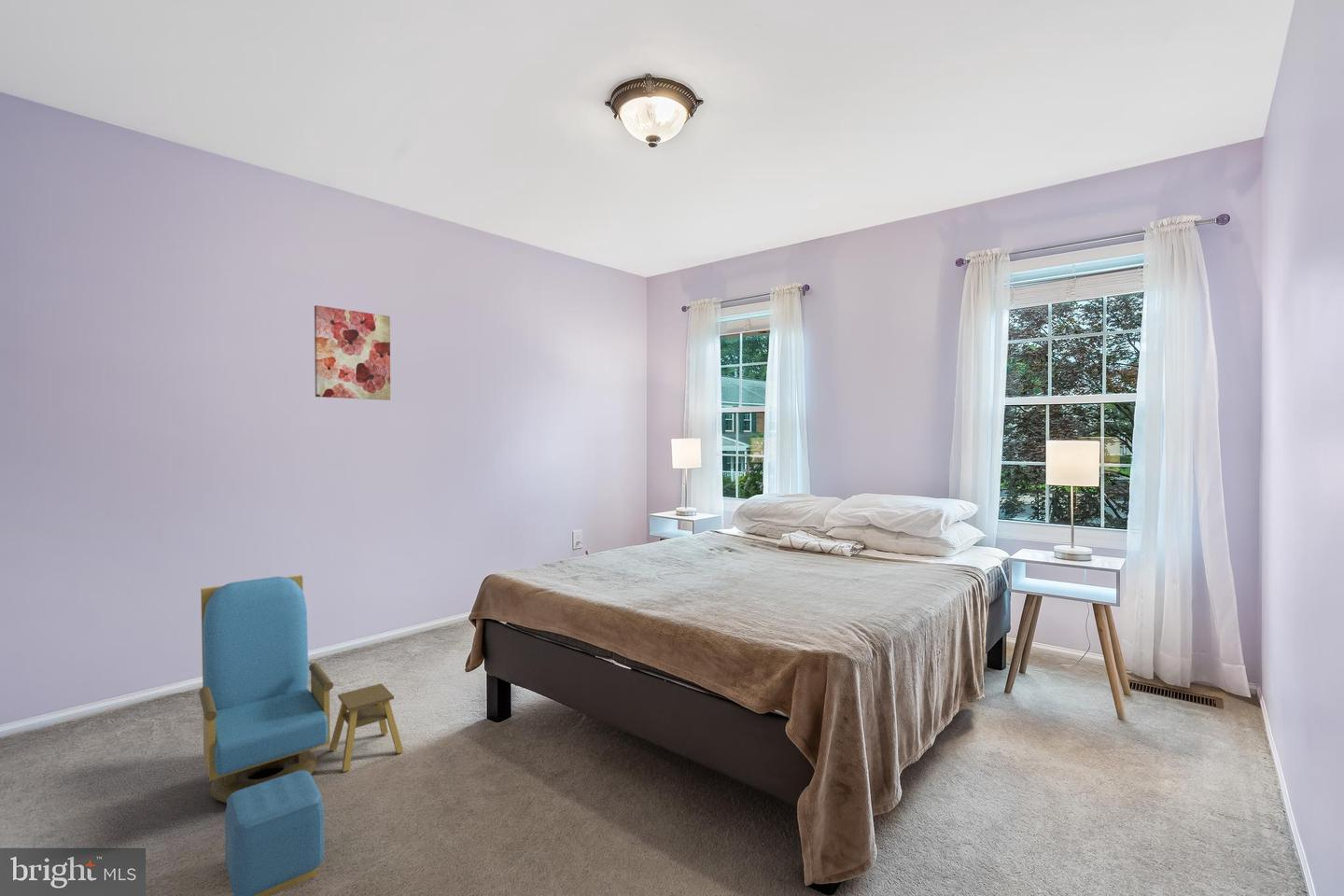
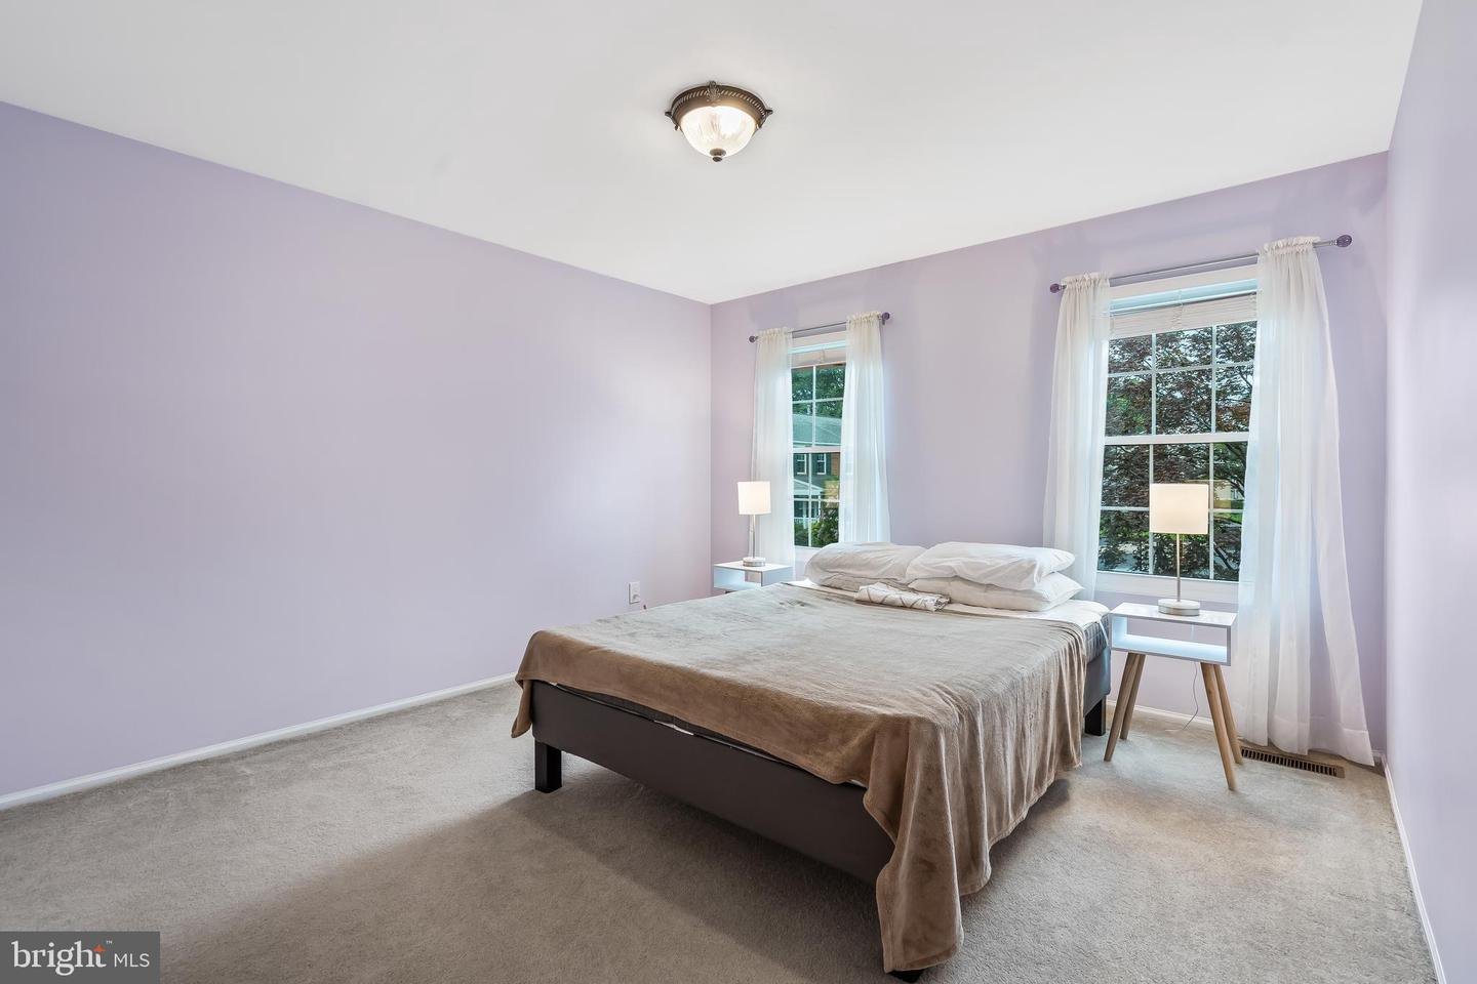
- wall art (354, 355)
- armchair (273, 698)
